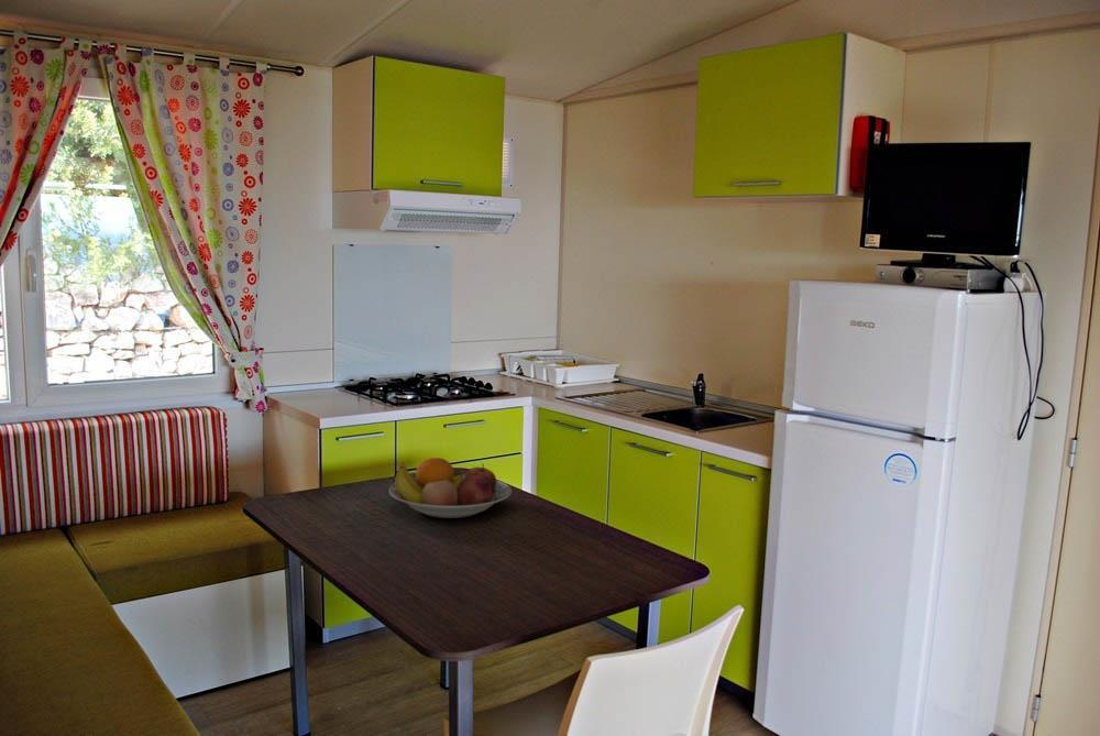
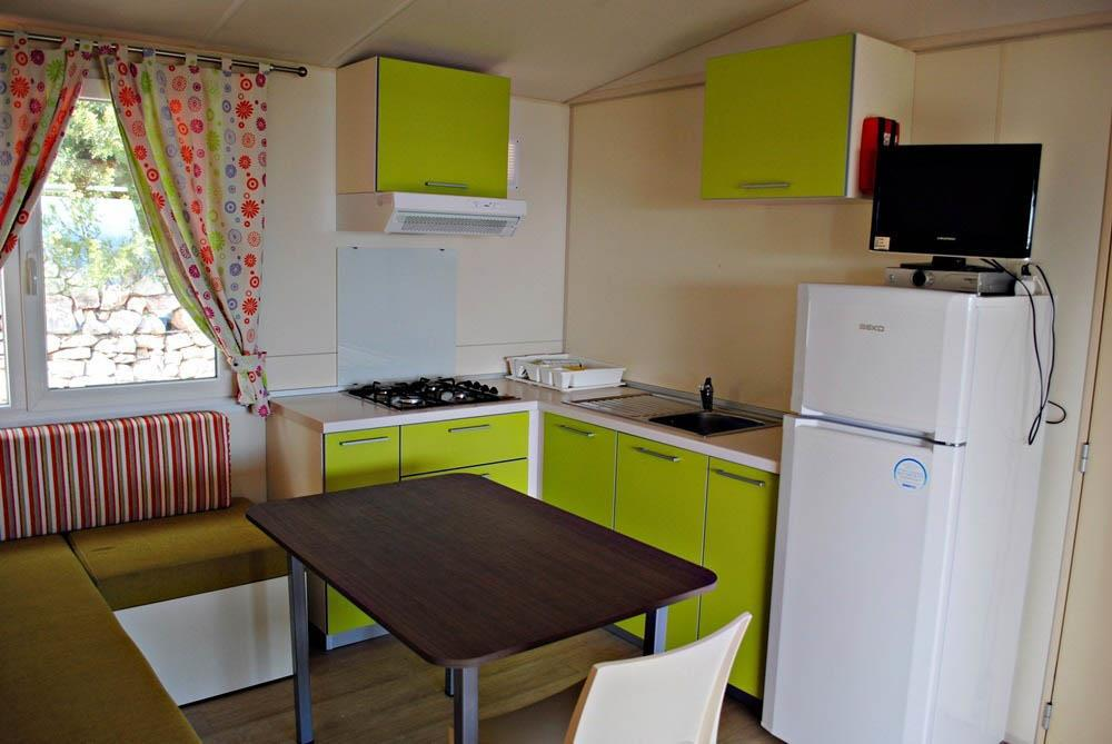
- fruit bowl (450, 484)
